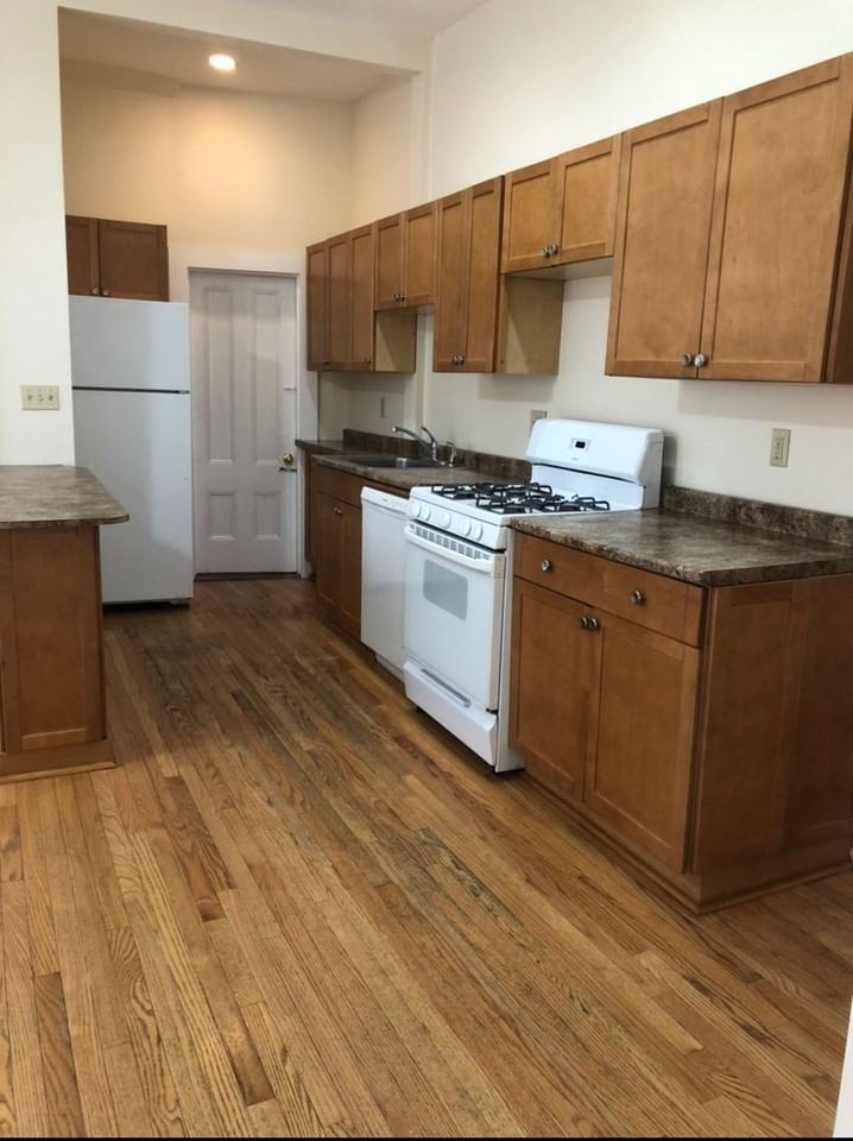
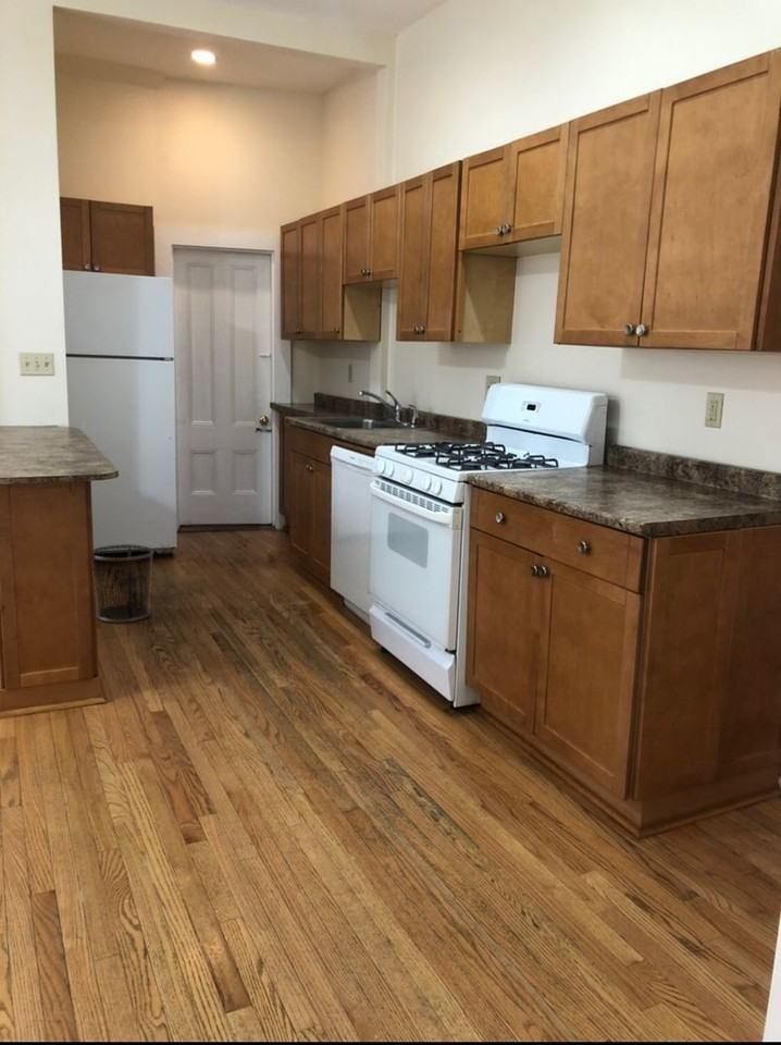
+ trash can (122, 582)
